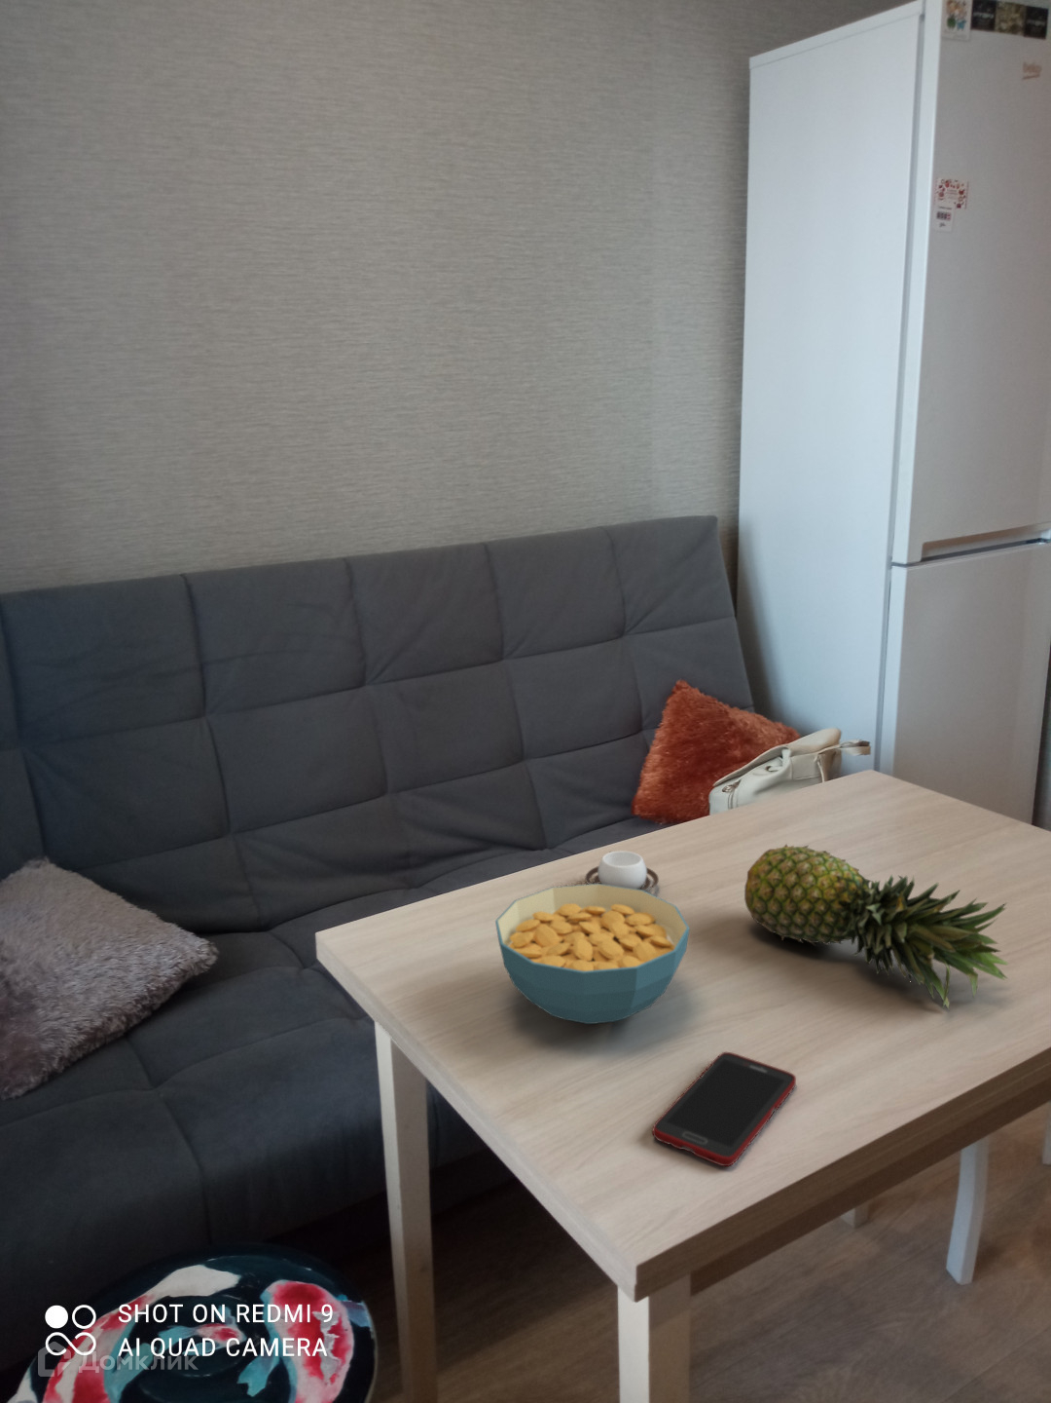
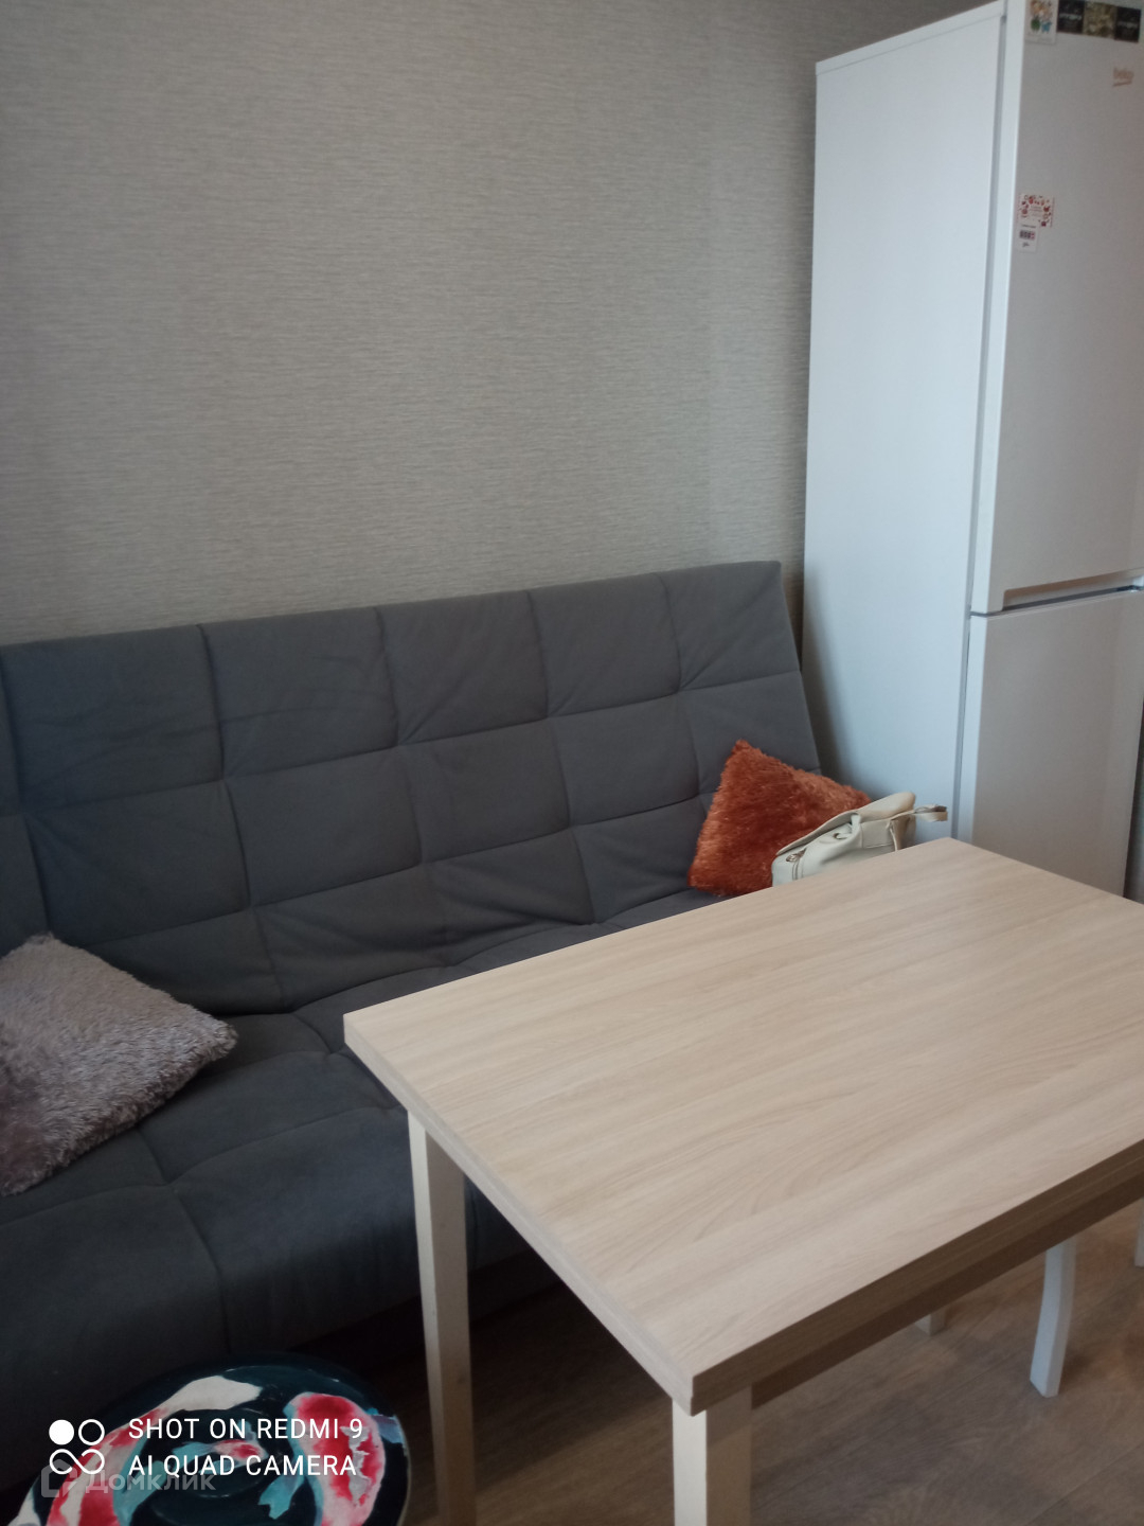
- cell phone (726, 1105)
- fruit (868, 914)
- cereal bowl (592, 967)
- cup (622, 874)
